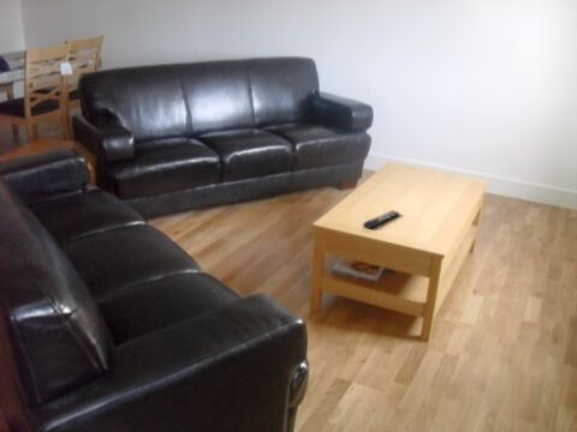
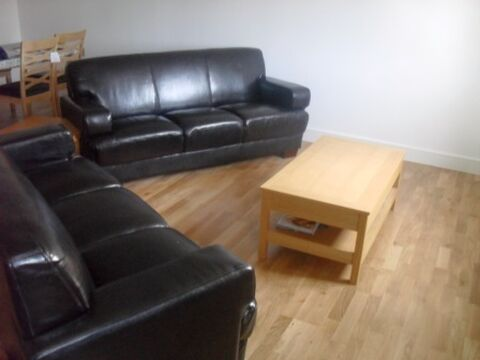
- remote control (381, 218)
